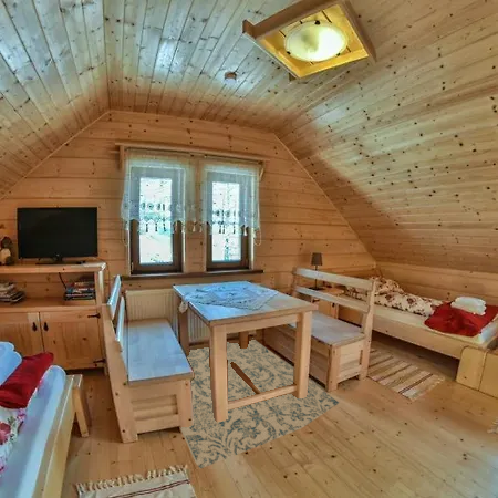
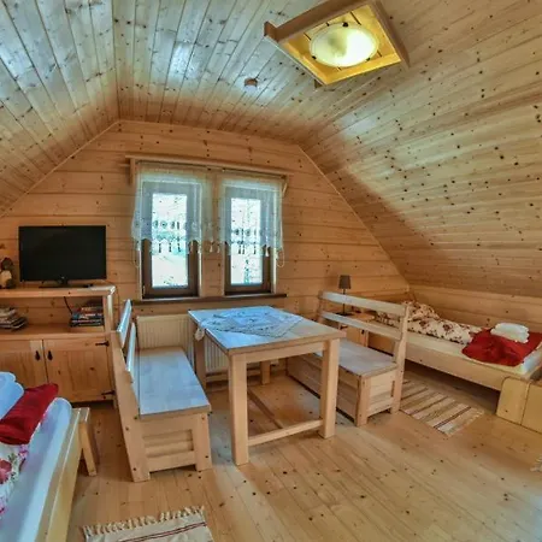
- rug (229, 374)
